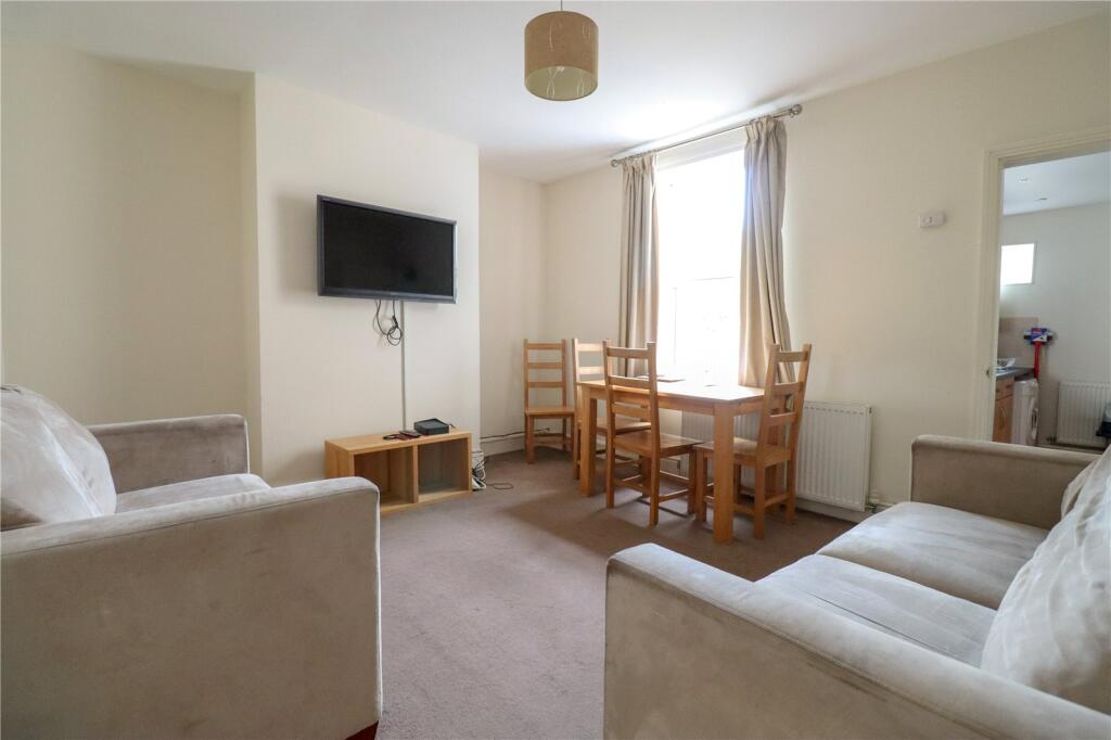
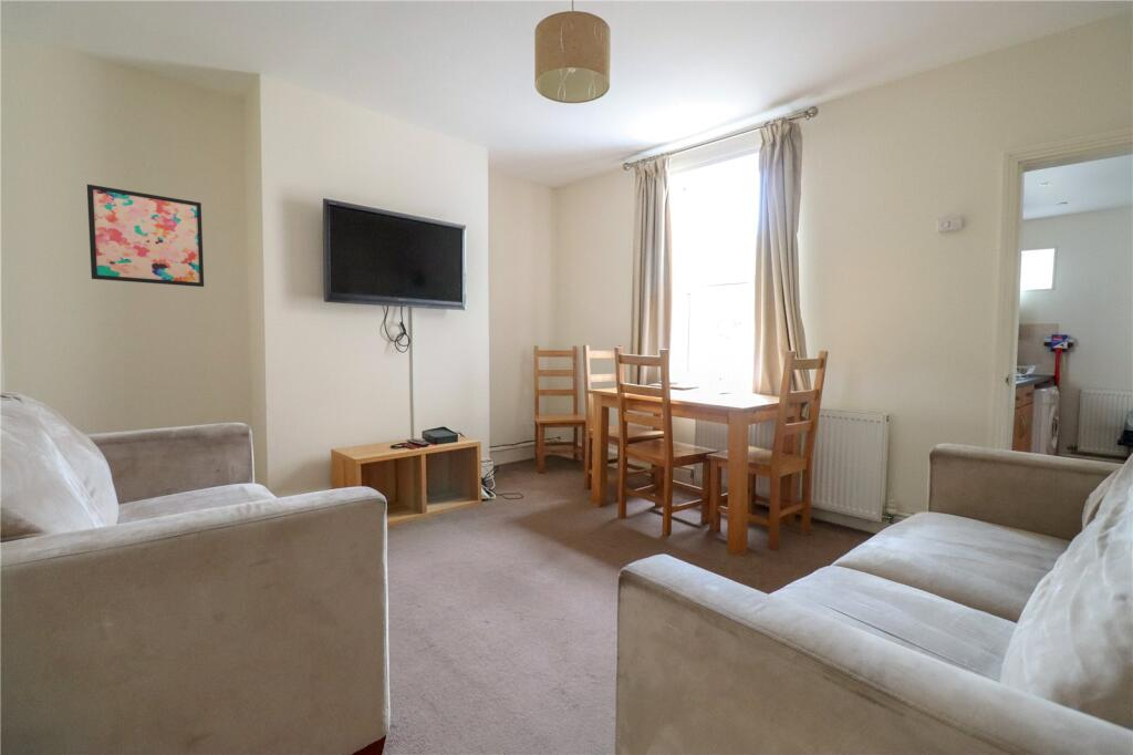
+ wall art (148, 238)
